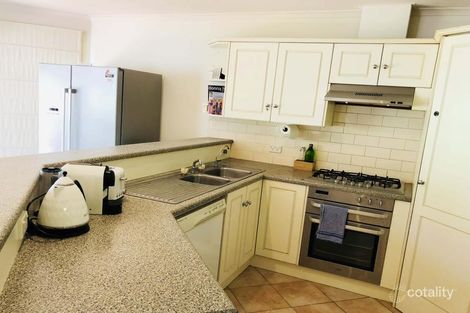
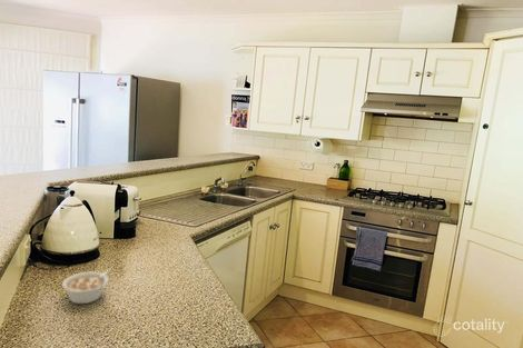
+ legume (86, 286)
